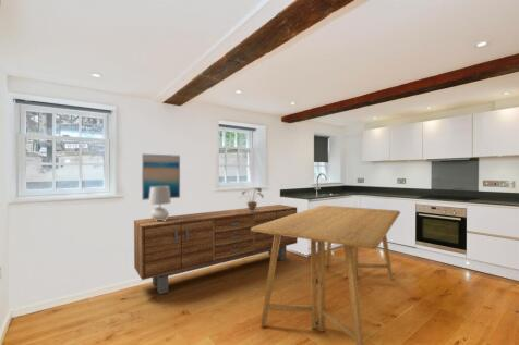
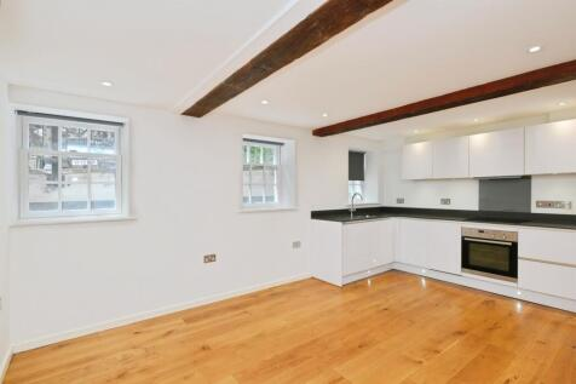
- potted plant (252, 199)
- sideboard (227, 241)
- table lamp (160, 202)
- dining table (338, 258)
- wall art (161, 176)
